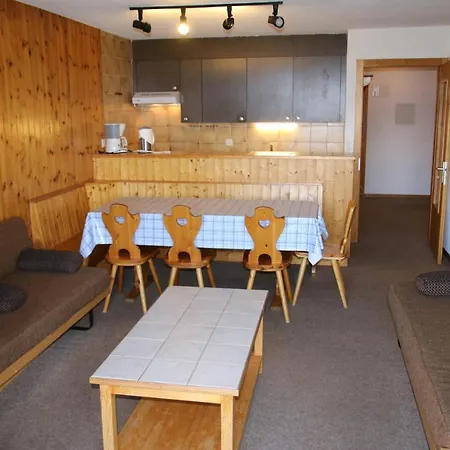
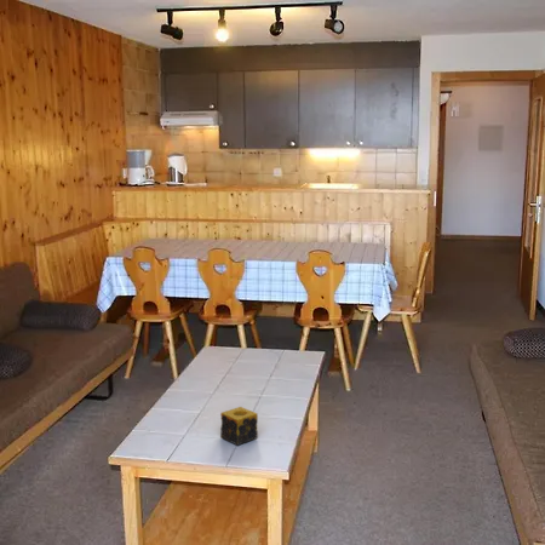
+ candle (239, 425)
